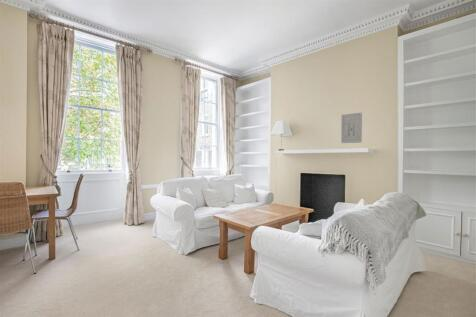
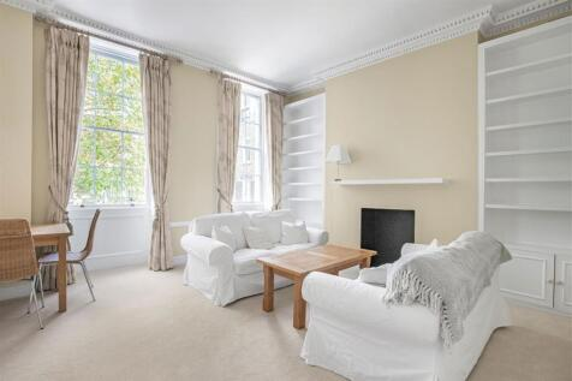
- wall art (351, 128)
